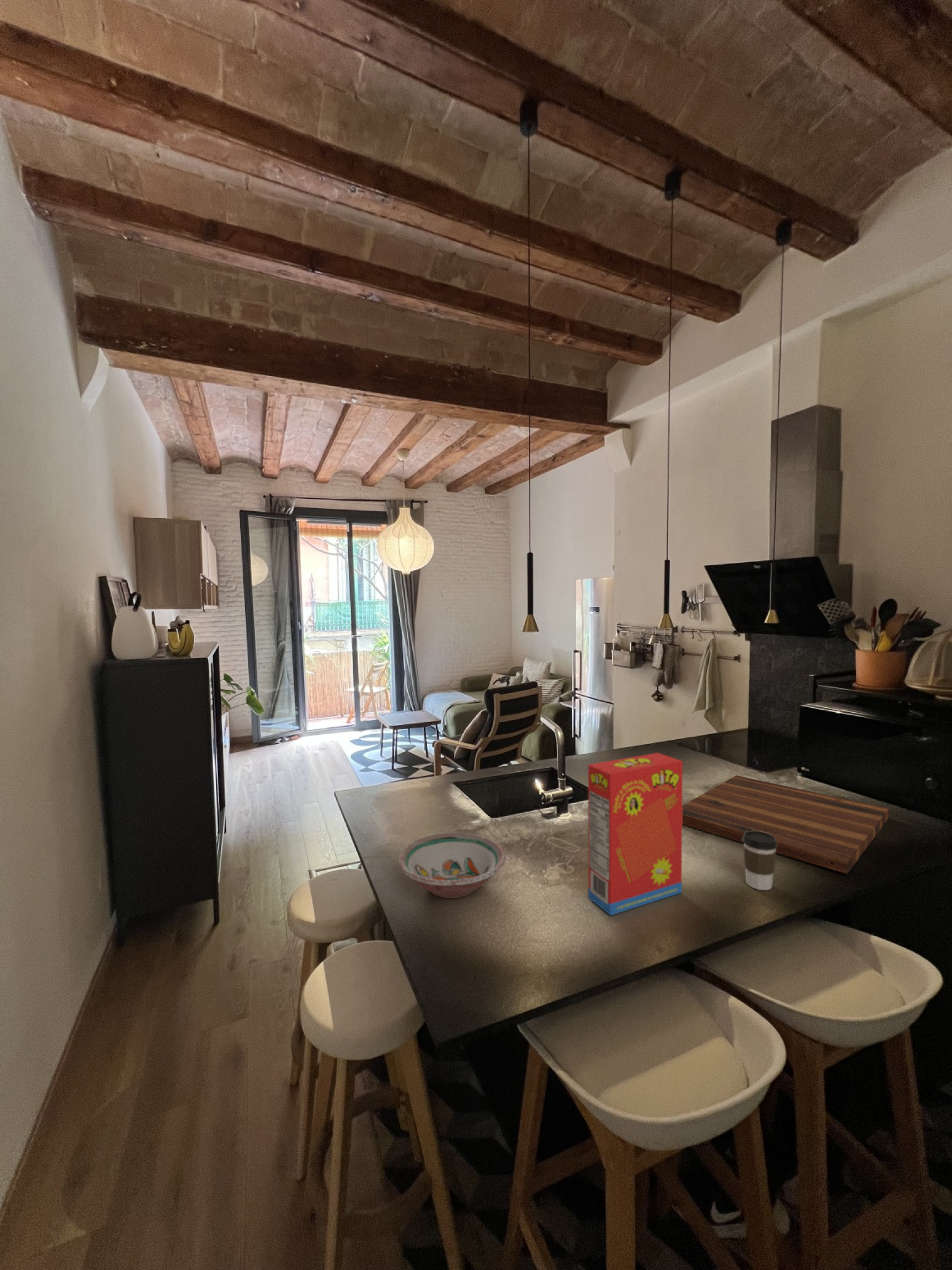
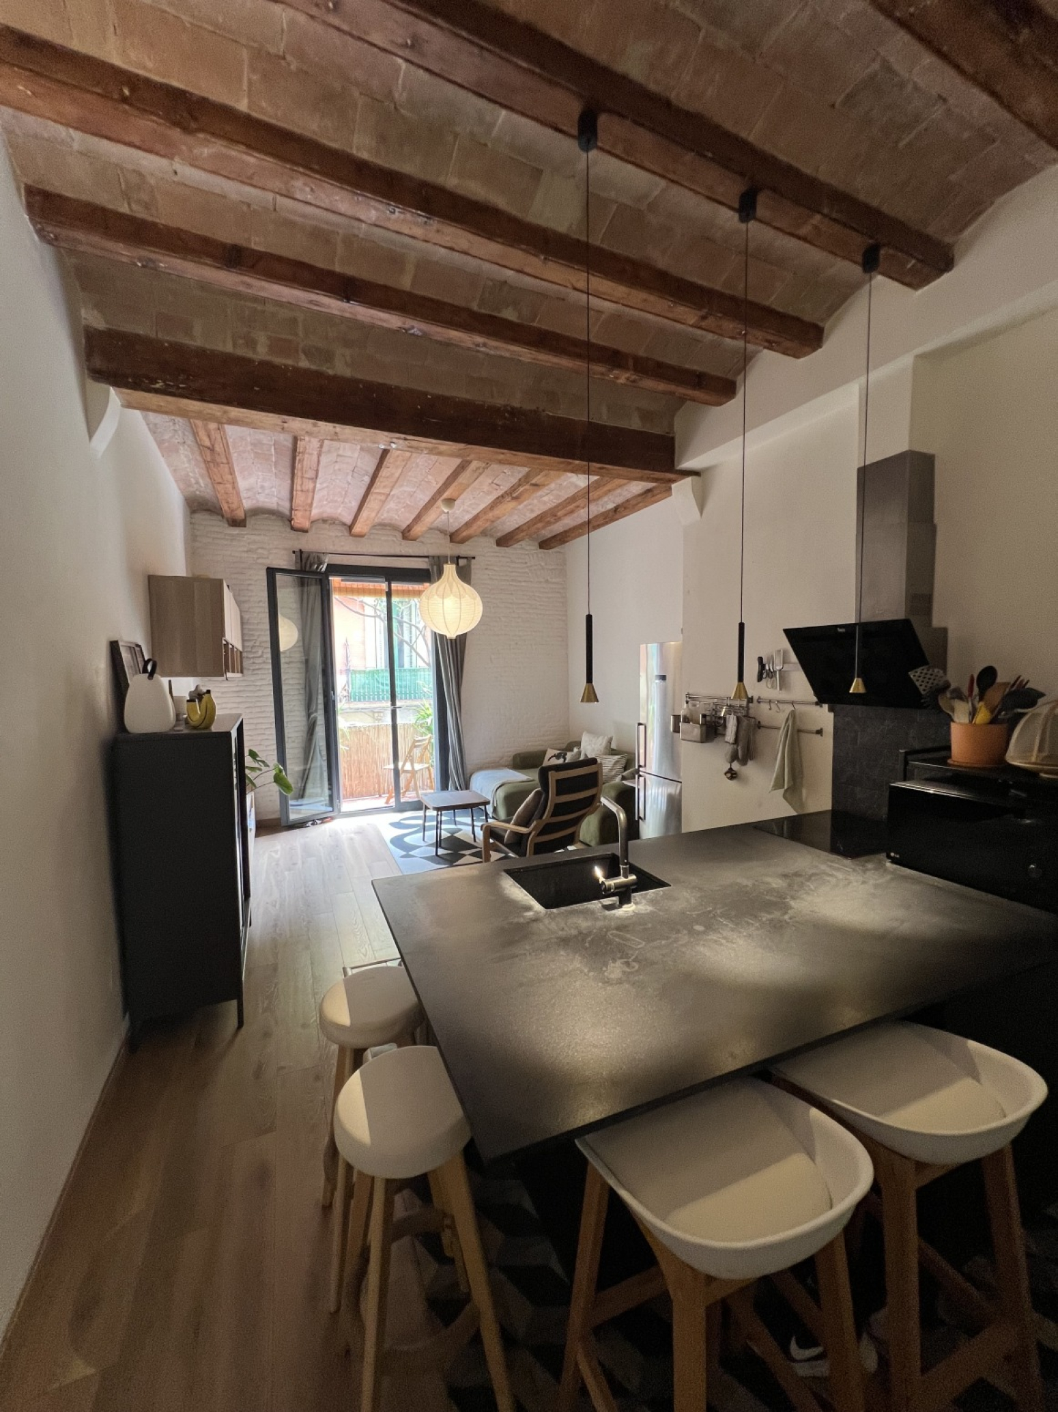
- cutting board (780, 814)
- cereal box (635, 829)
- coffee cup (759, 860)
- bowl (453, 869)
